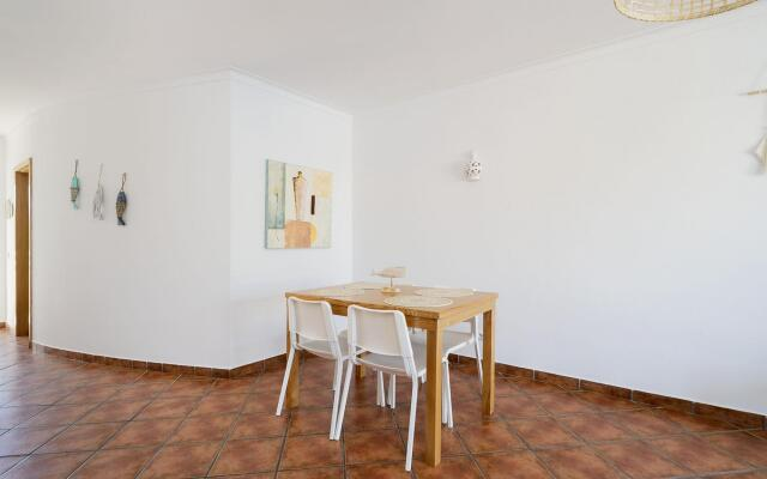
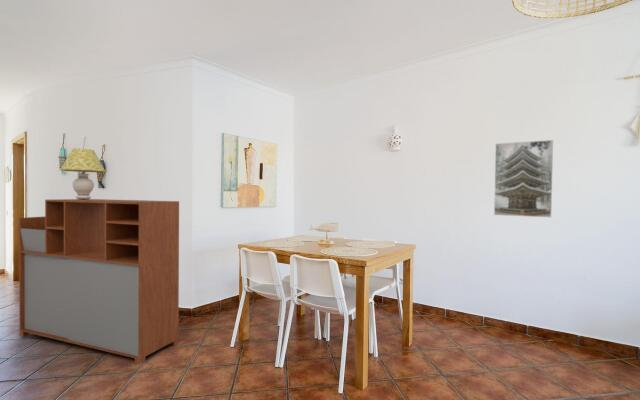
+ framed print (522, 179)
+ table lamp (83, 174)
+ storage cabinet (97, 270)
